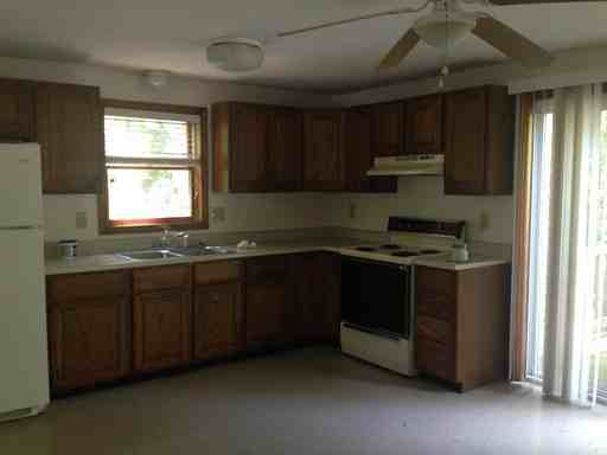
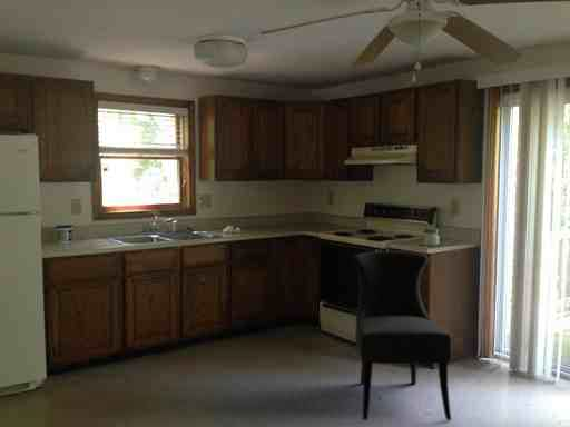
+ dining chair (397, 329)
